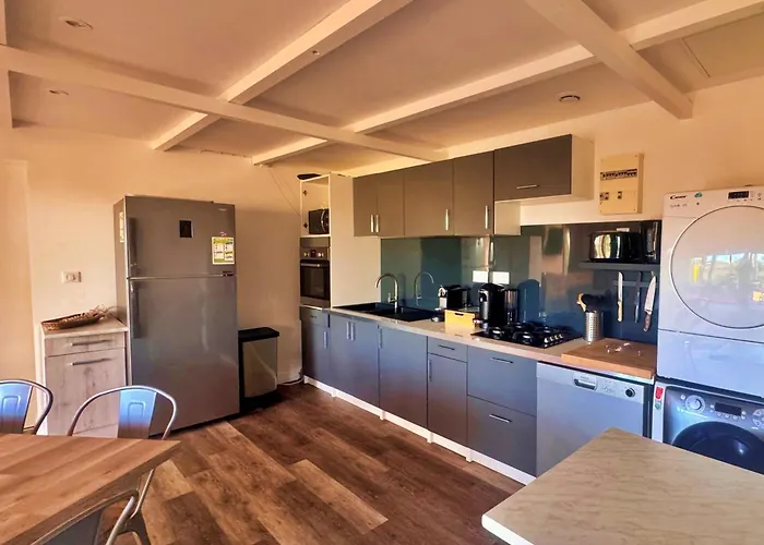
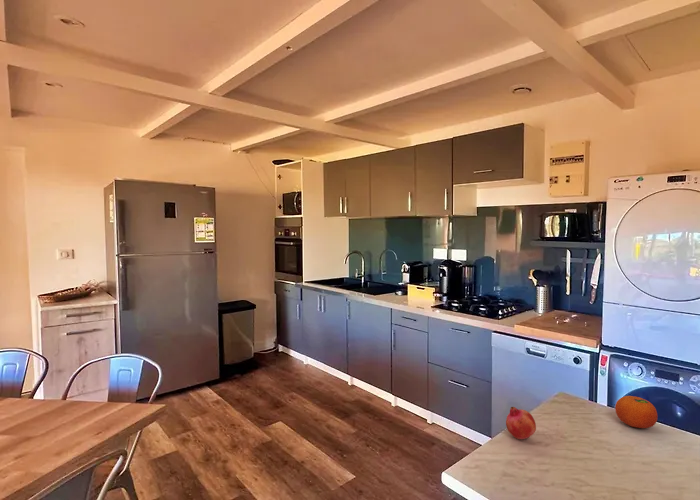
+ fruit (520, 422)
+ fruit (635, 412)
